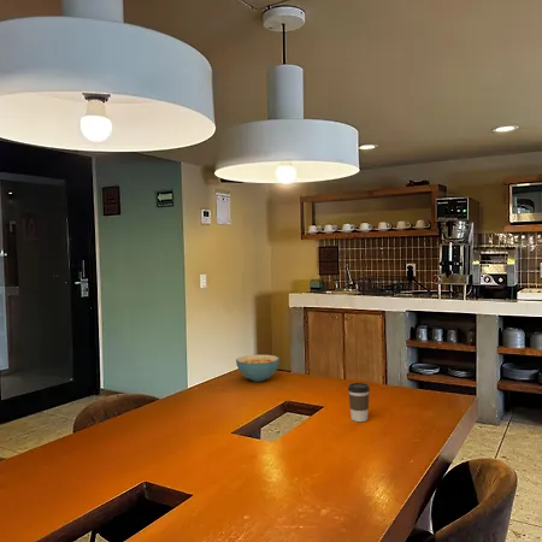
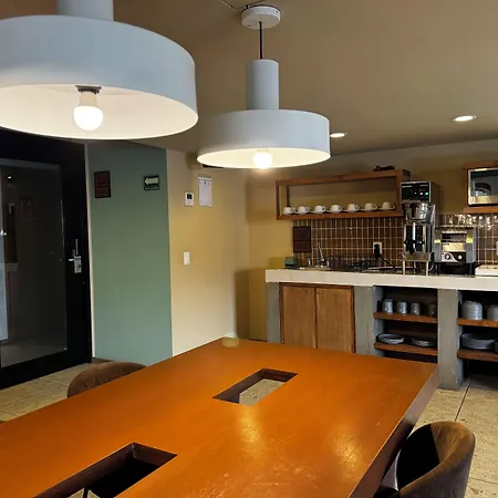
- coffee cup (359, 401)
- cereal bowl (258, 369)
